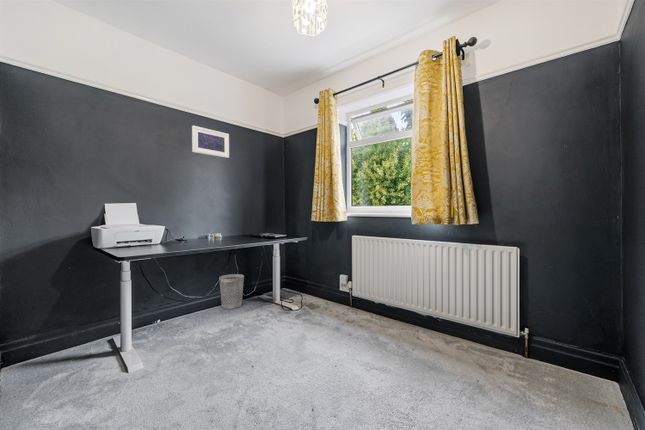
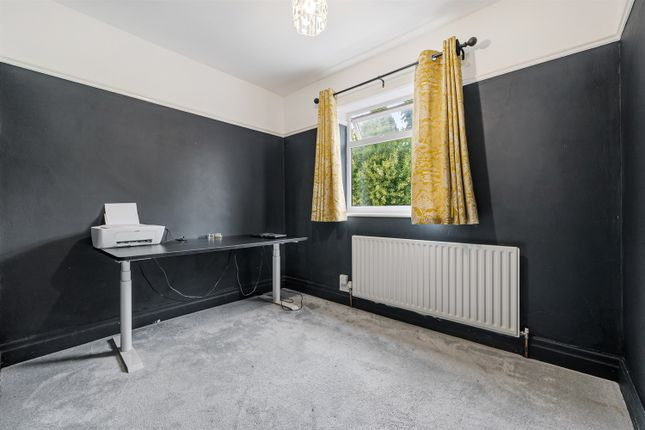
- wastebasket (231, 291)
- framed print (211, 142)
